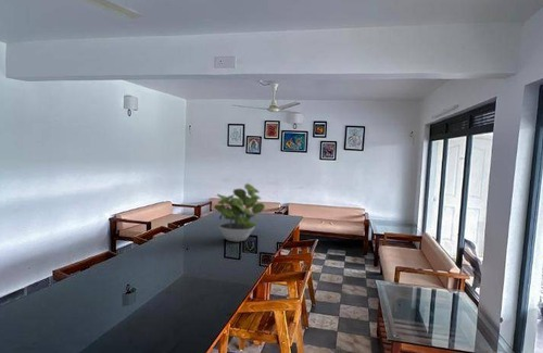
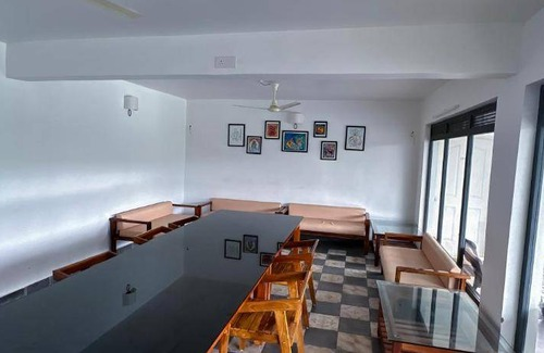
- potted plant (239, 212)
